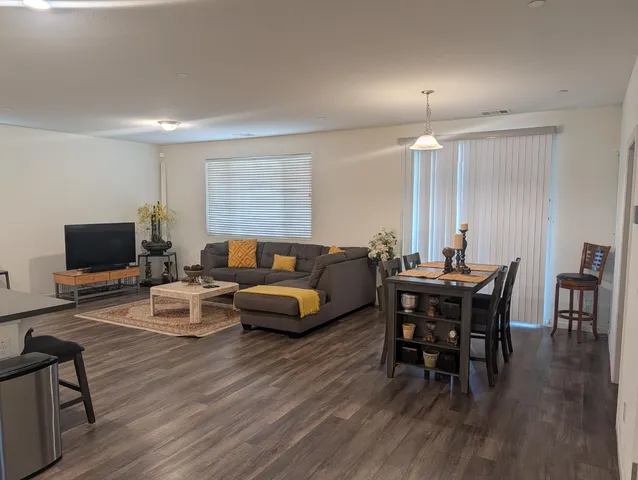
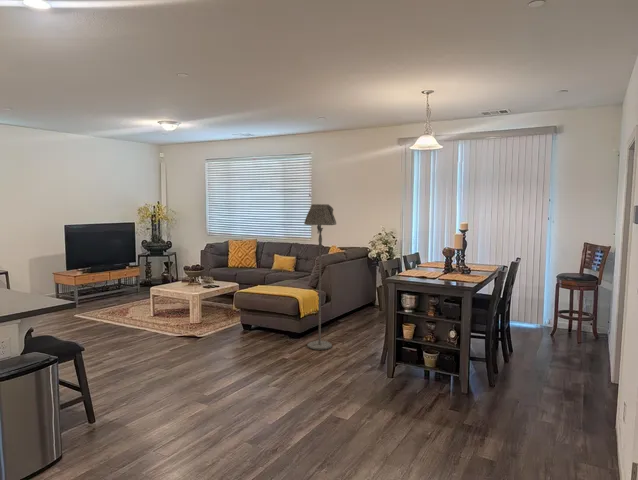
+ floor lamp (319, 275)
